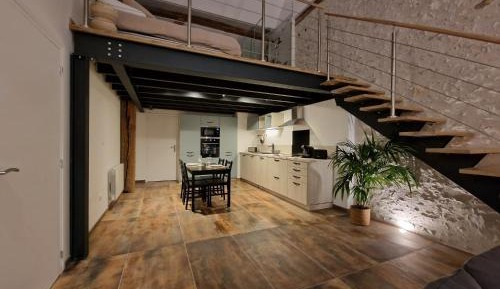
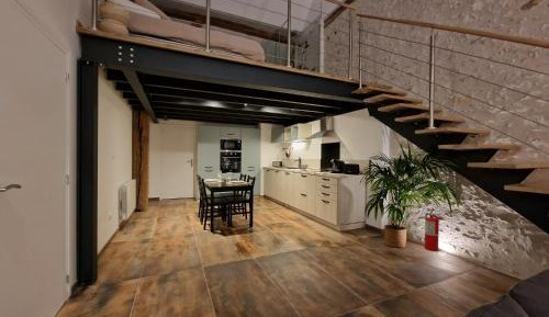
+ fire extinguisher (432, 230)
